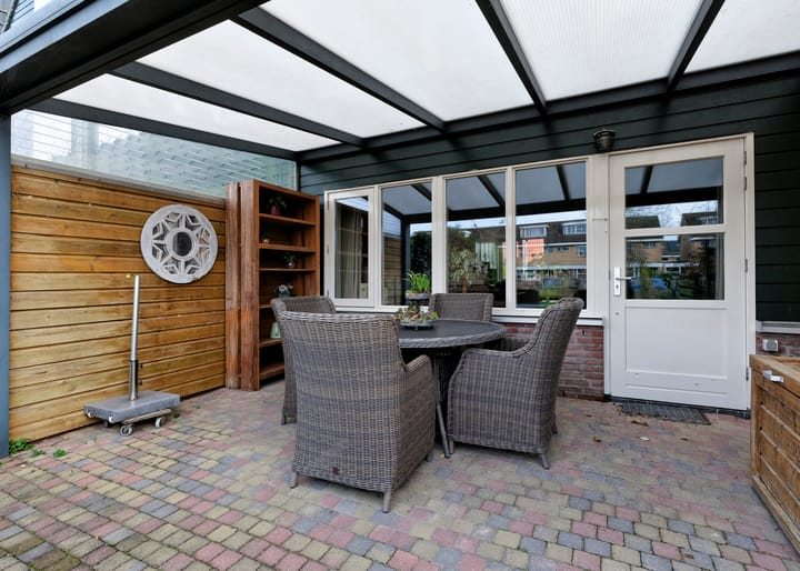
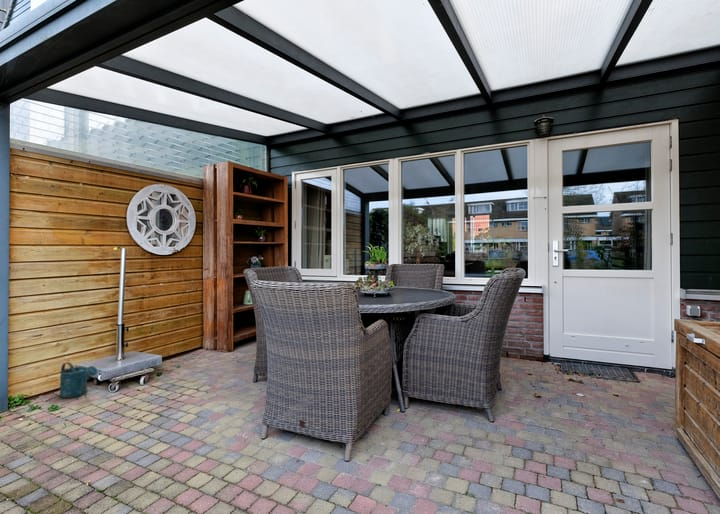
+ watering can (78, 379)
